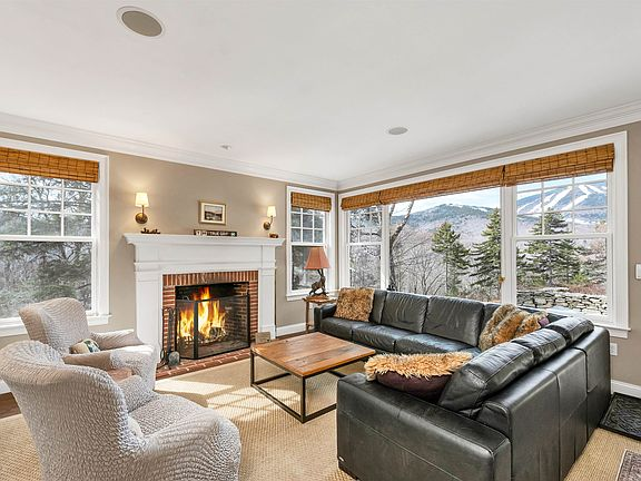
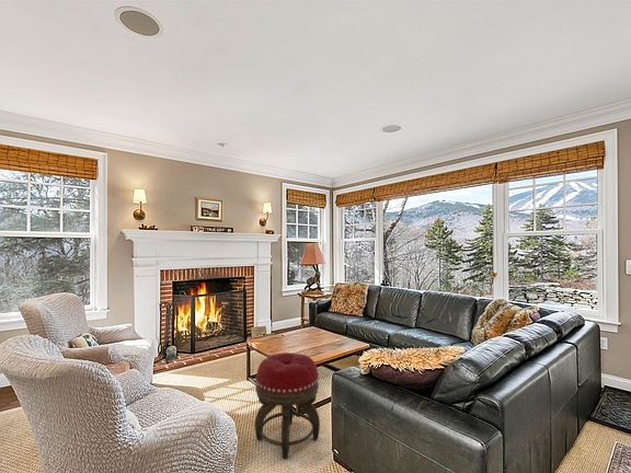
+ footstool (287, 399)
